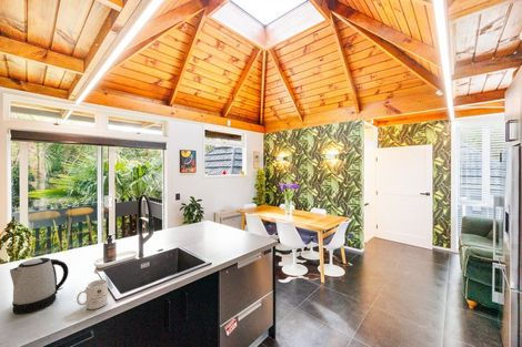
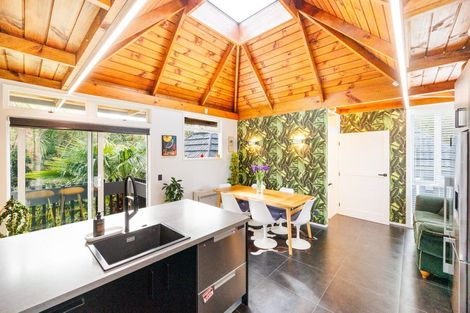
- mug (92, 295)
- kettle (41, 280)
